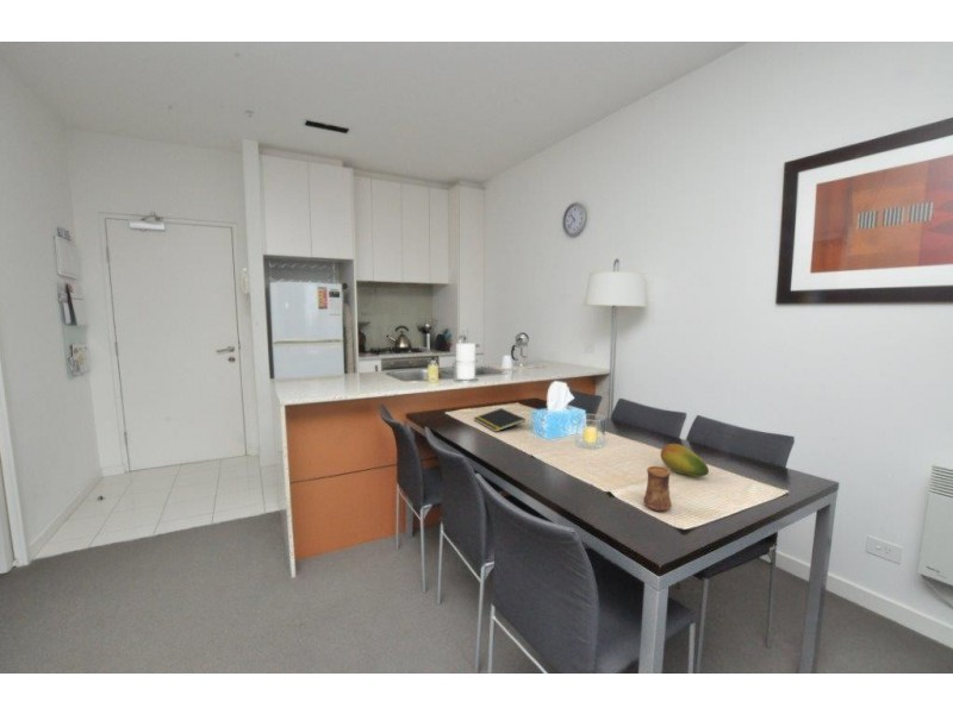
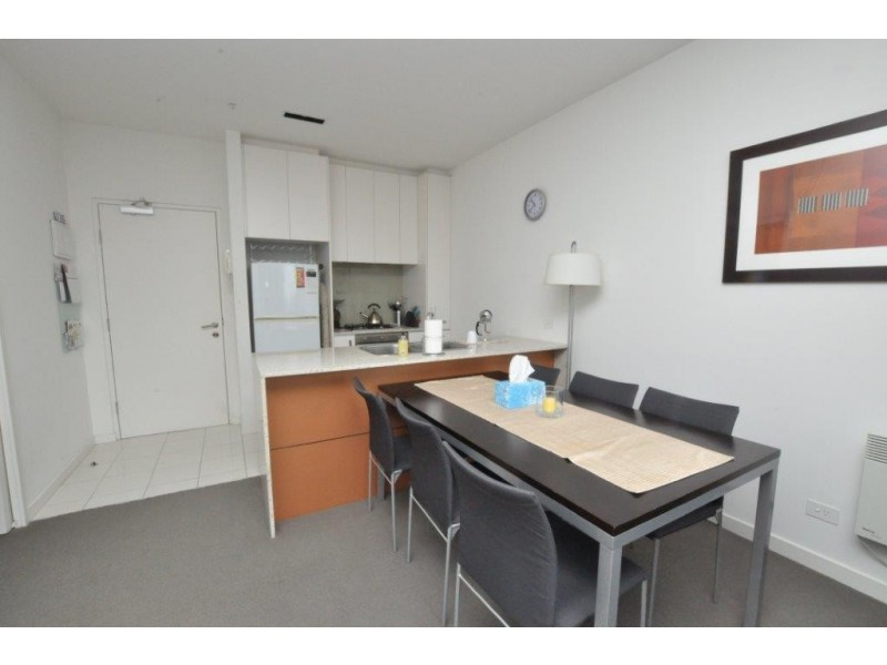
- fruit (683, 459)
- notepad (498, 419)
- cup (658, 488)
